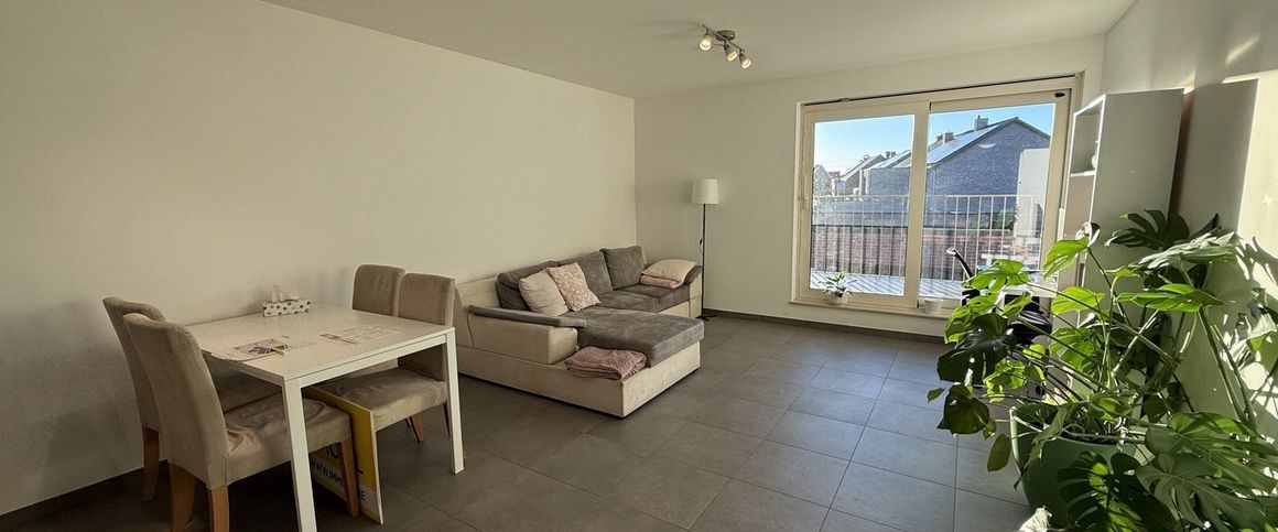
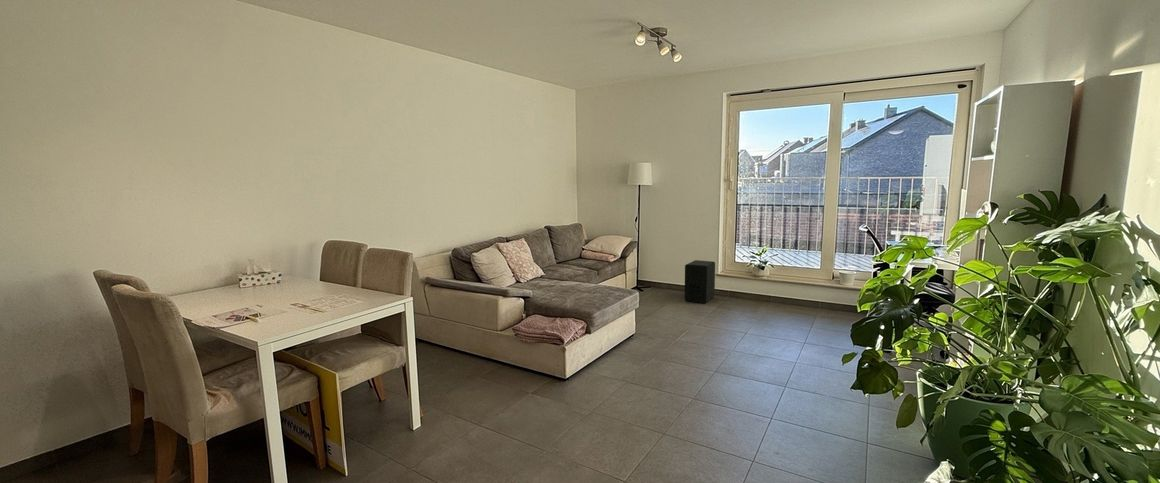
+ speaker (700, 280)
